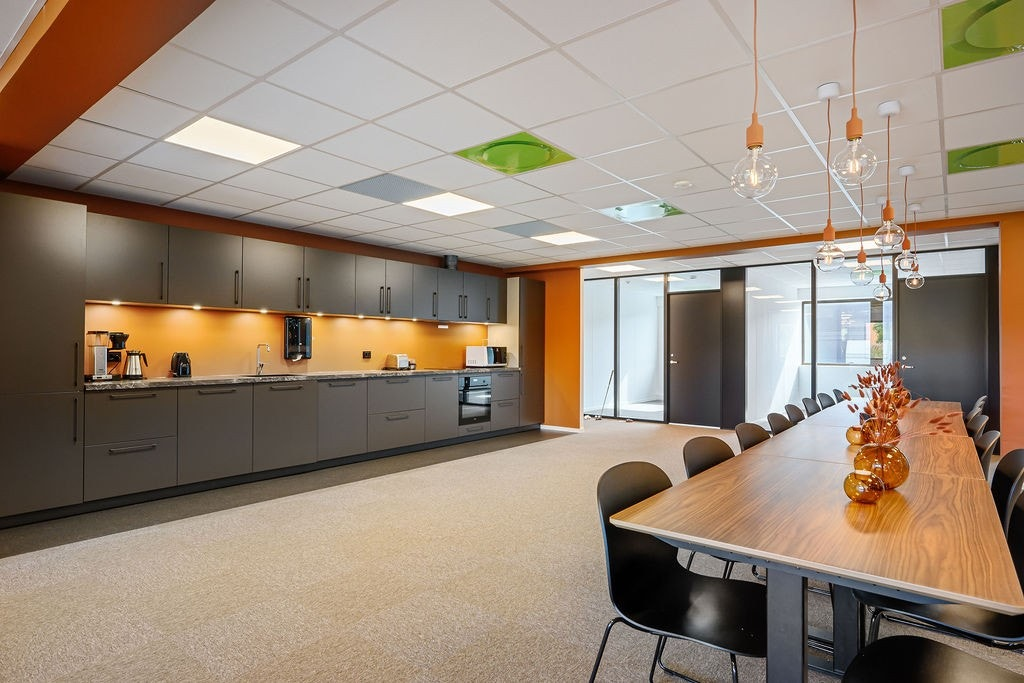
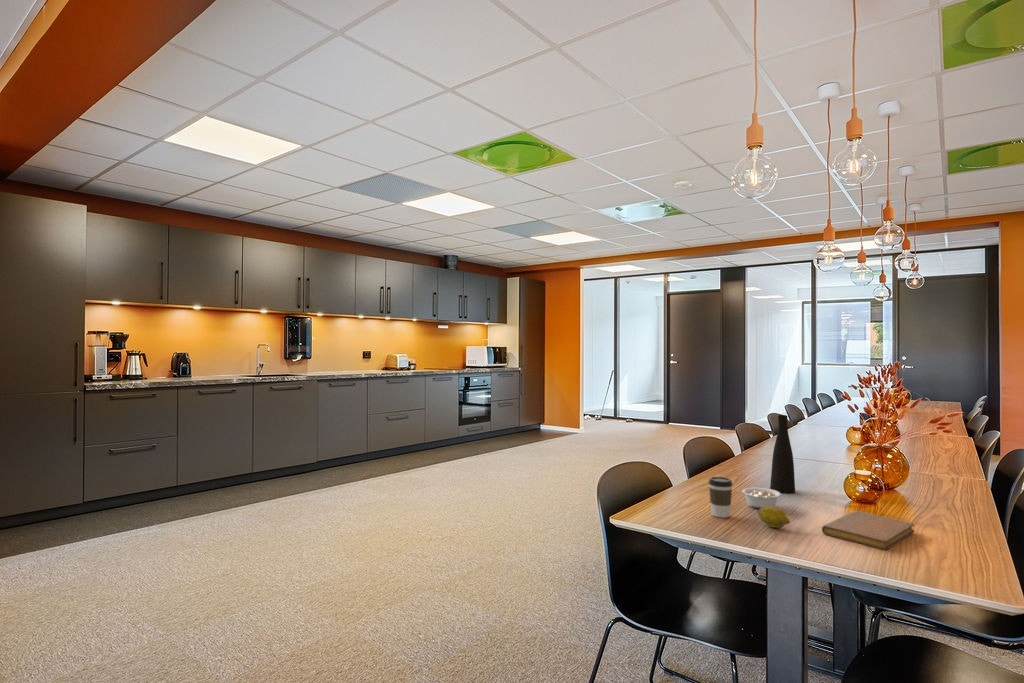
+ coffee cup (720, 497)
+ notebook (868, 528)
+ vase (782, 452)
+ legume (760, 497)
+ fruit (774, 517)
